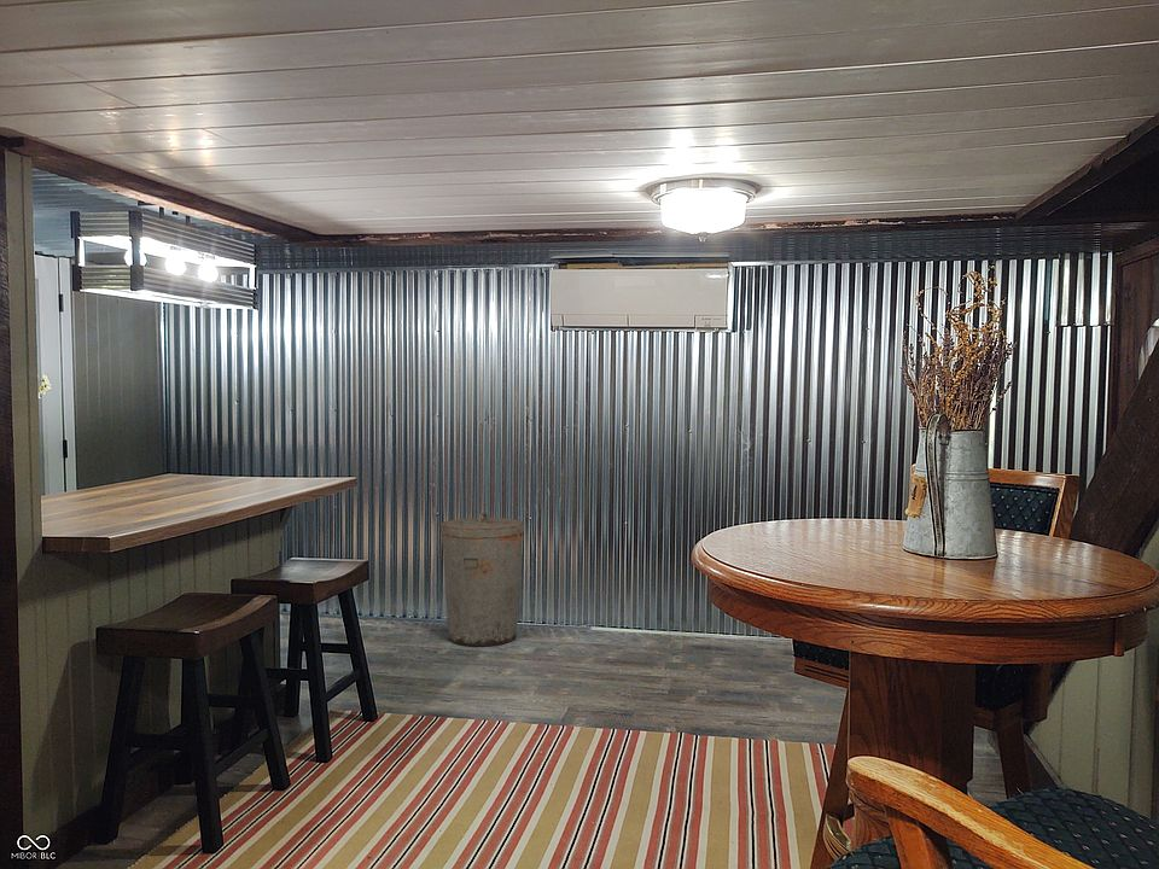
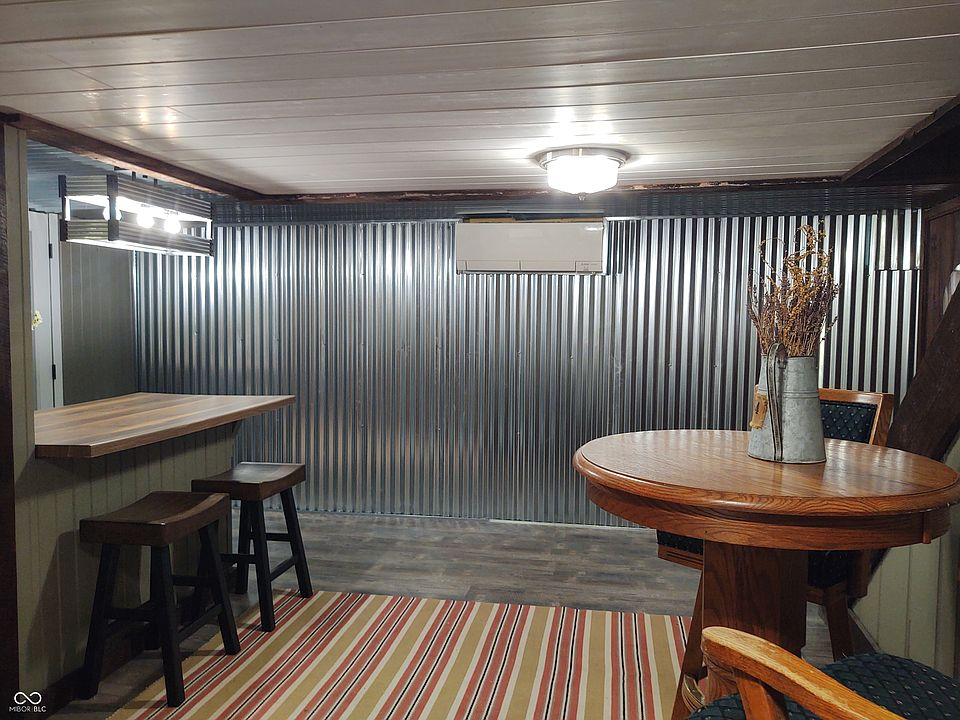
- trash can (482, 575)
